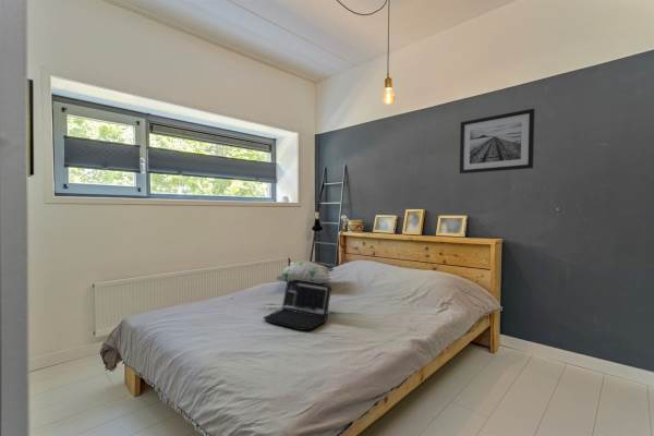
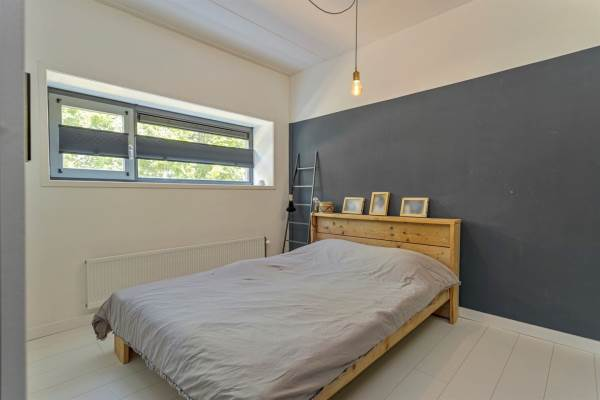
- wall art (494, 143)
- decorative pillow (306, 272)
- laptop (296, 302)
